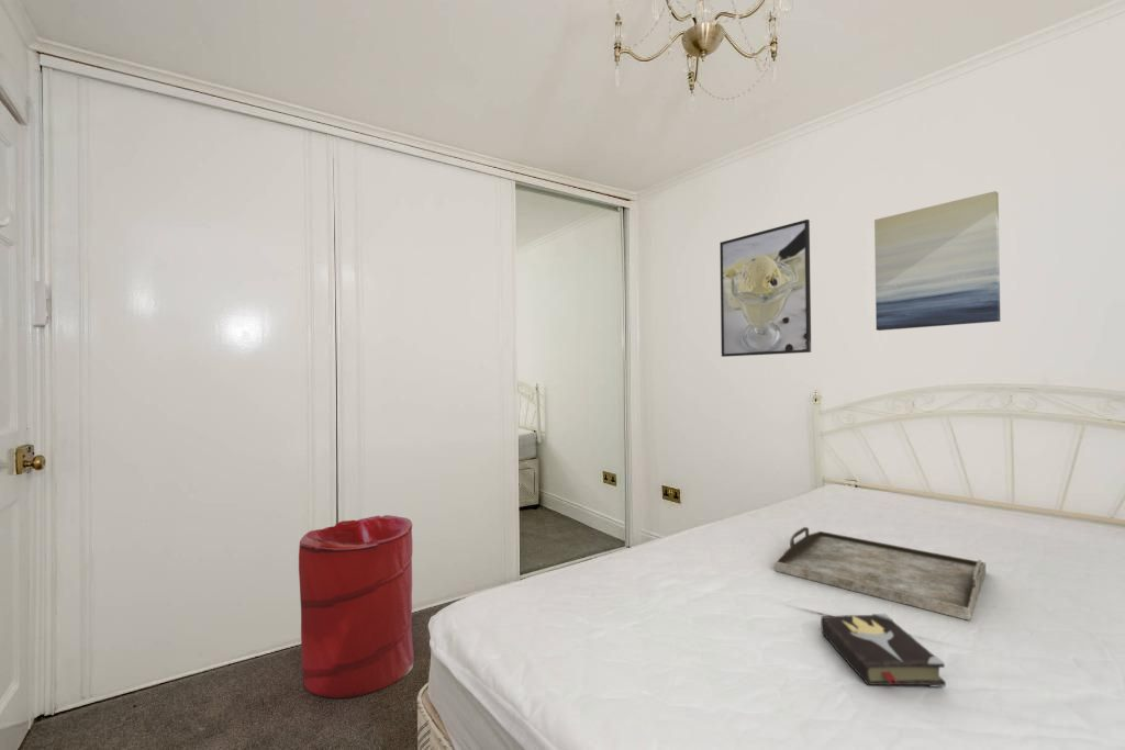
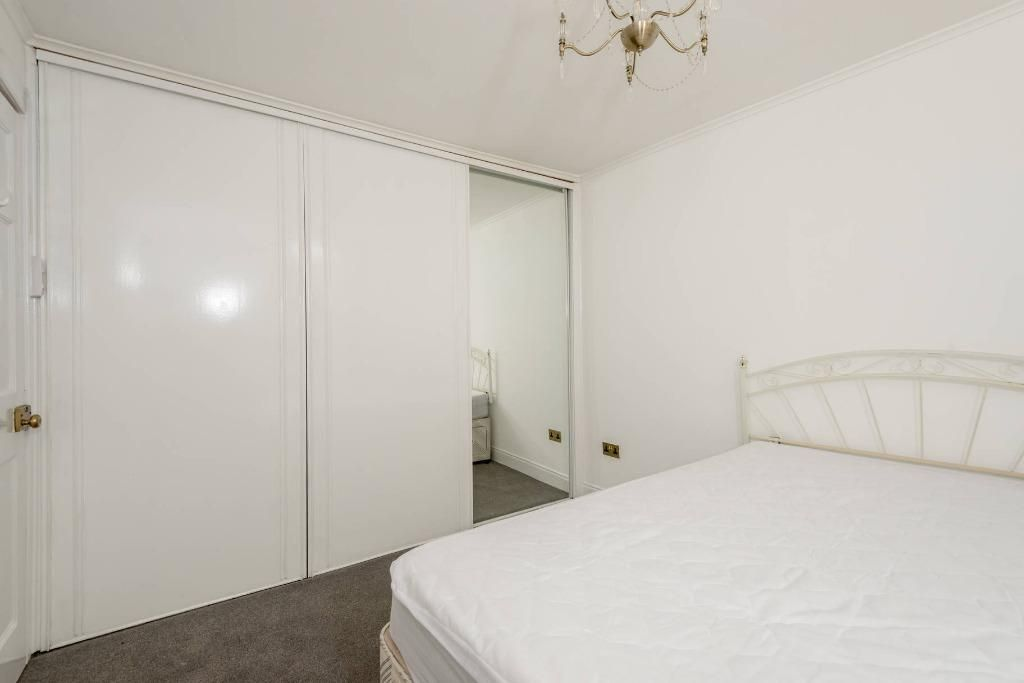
- serving tray (879, 558)
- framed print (761, 293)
- hardback book (877, 645)
- laundry hamper (358, 594)
- wall art (932, 266)
